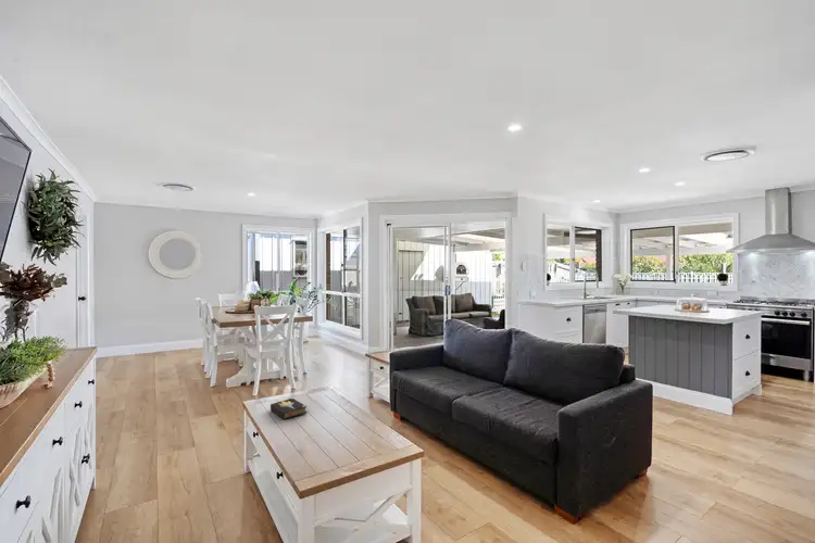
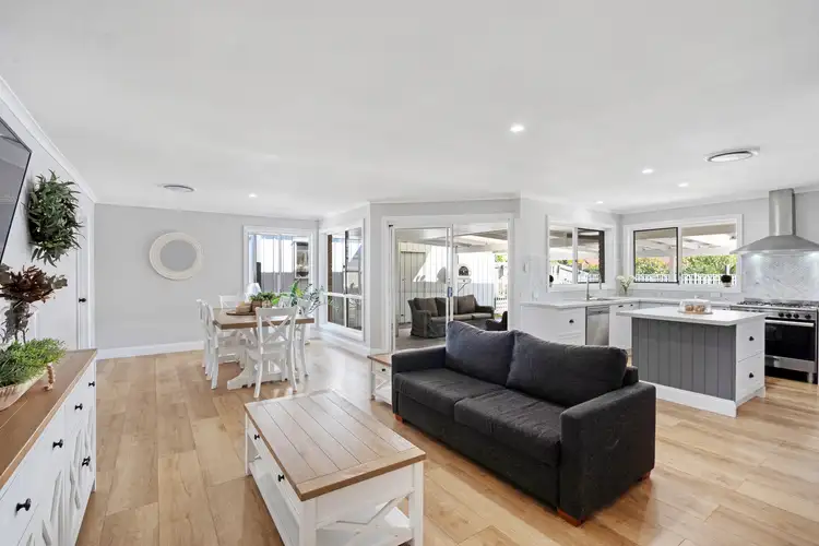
- hardback book (288, 407)
